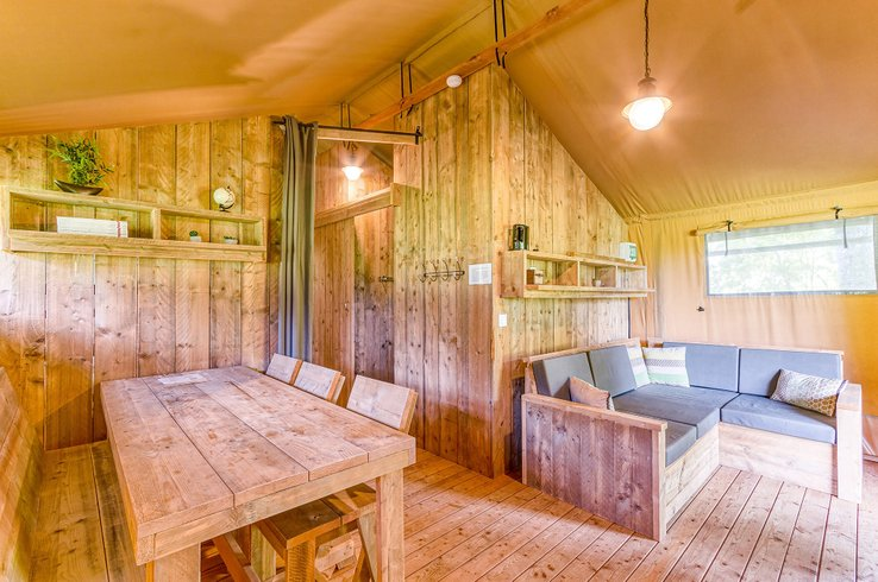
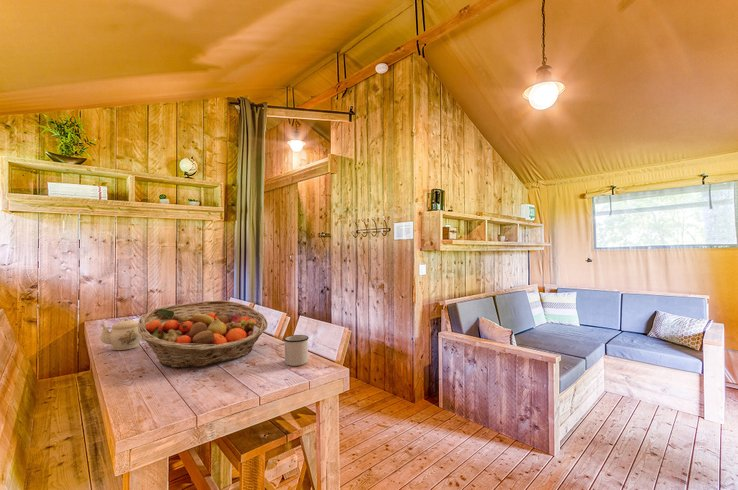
+ teapot (127, 332)
+ fruit basket (207, 330)
+ mug (292, 350)
